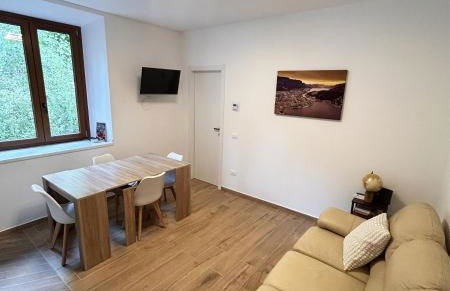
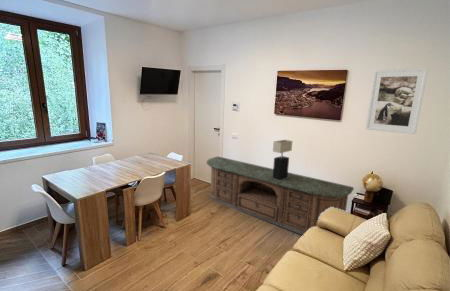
+ table lamp (281, 159)
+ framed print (394, 101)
+ sideboard (263, 192)
